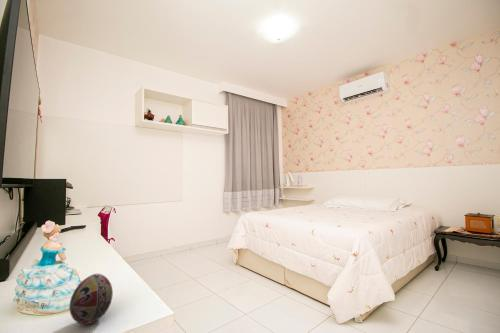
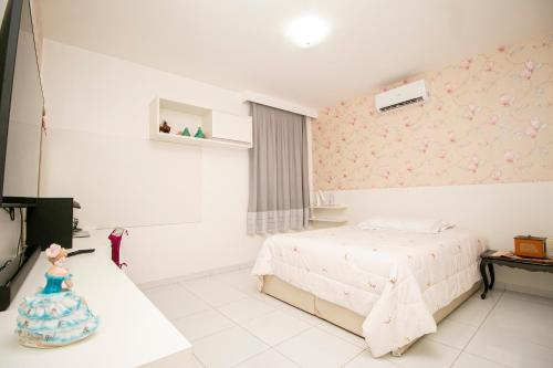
- decorative egg (92, 297)
